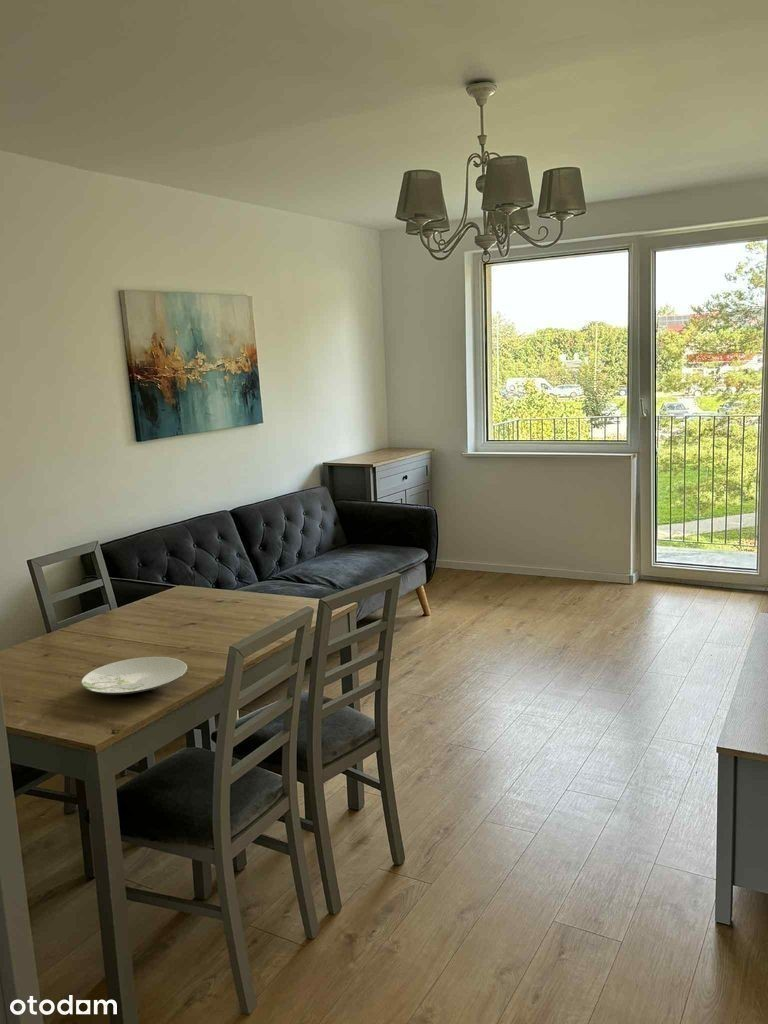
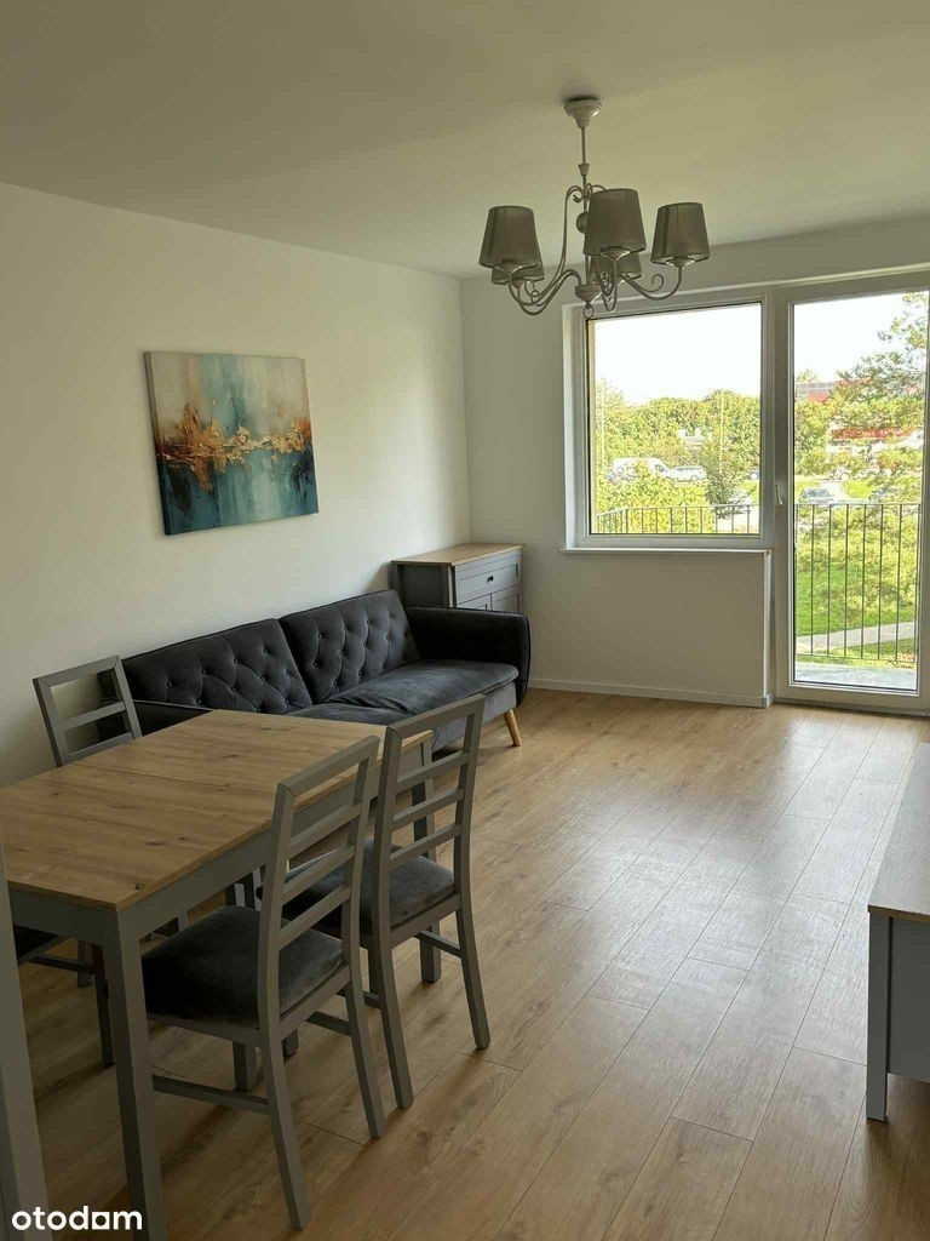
- plate (135, 680)
